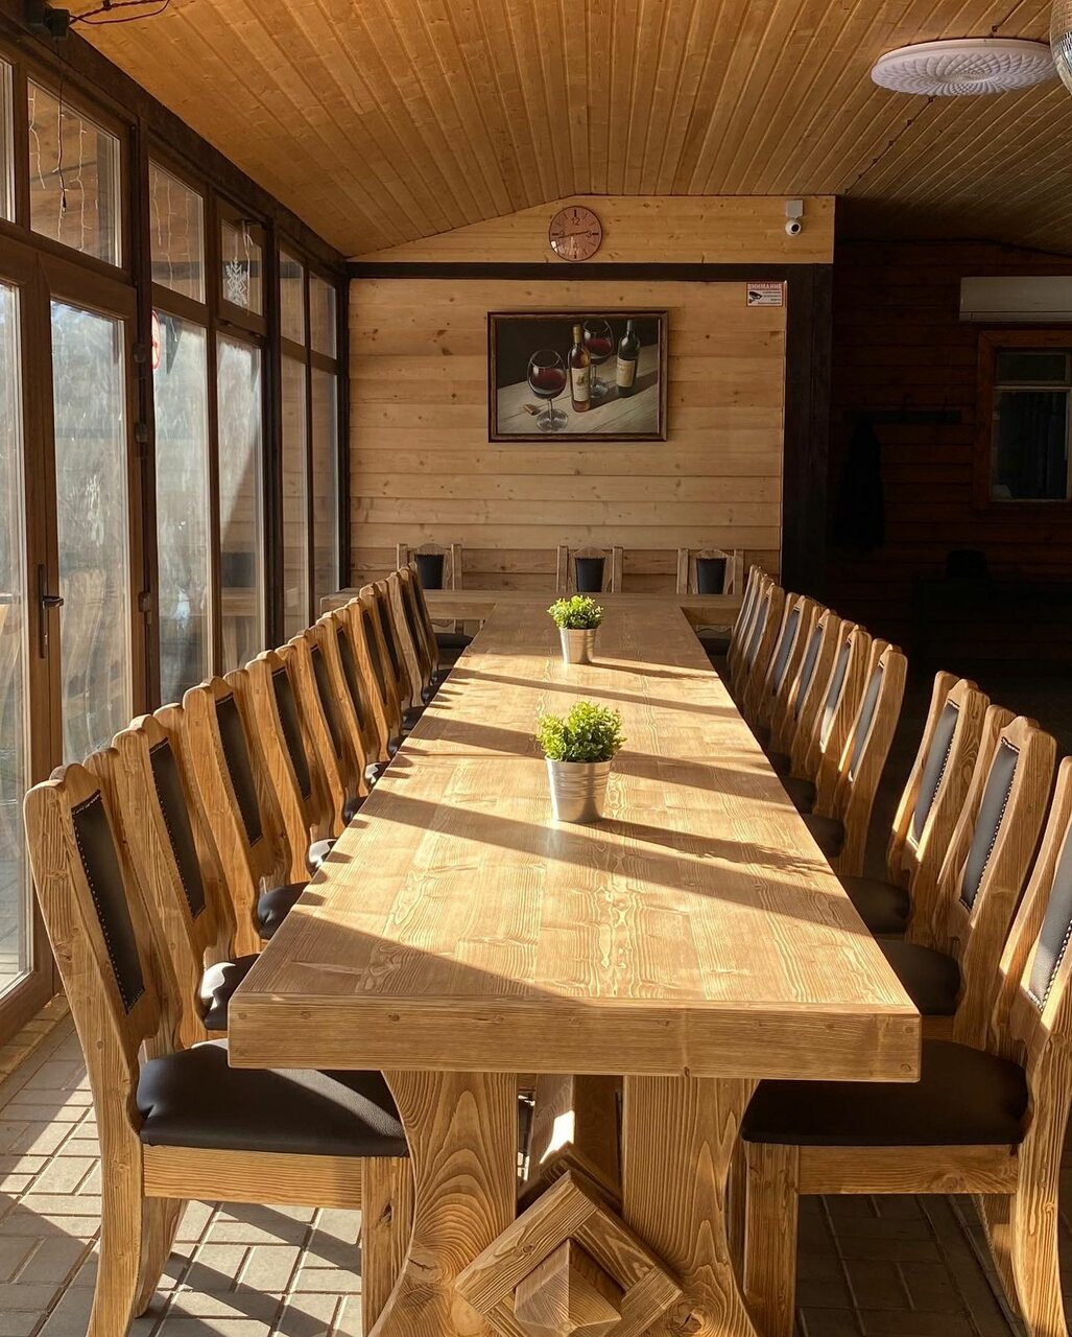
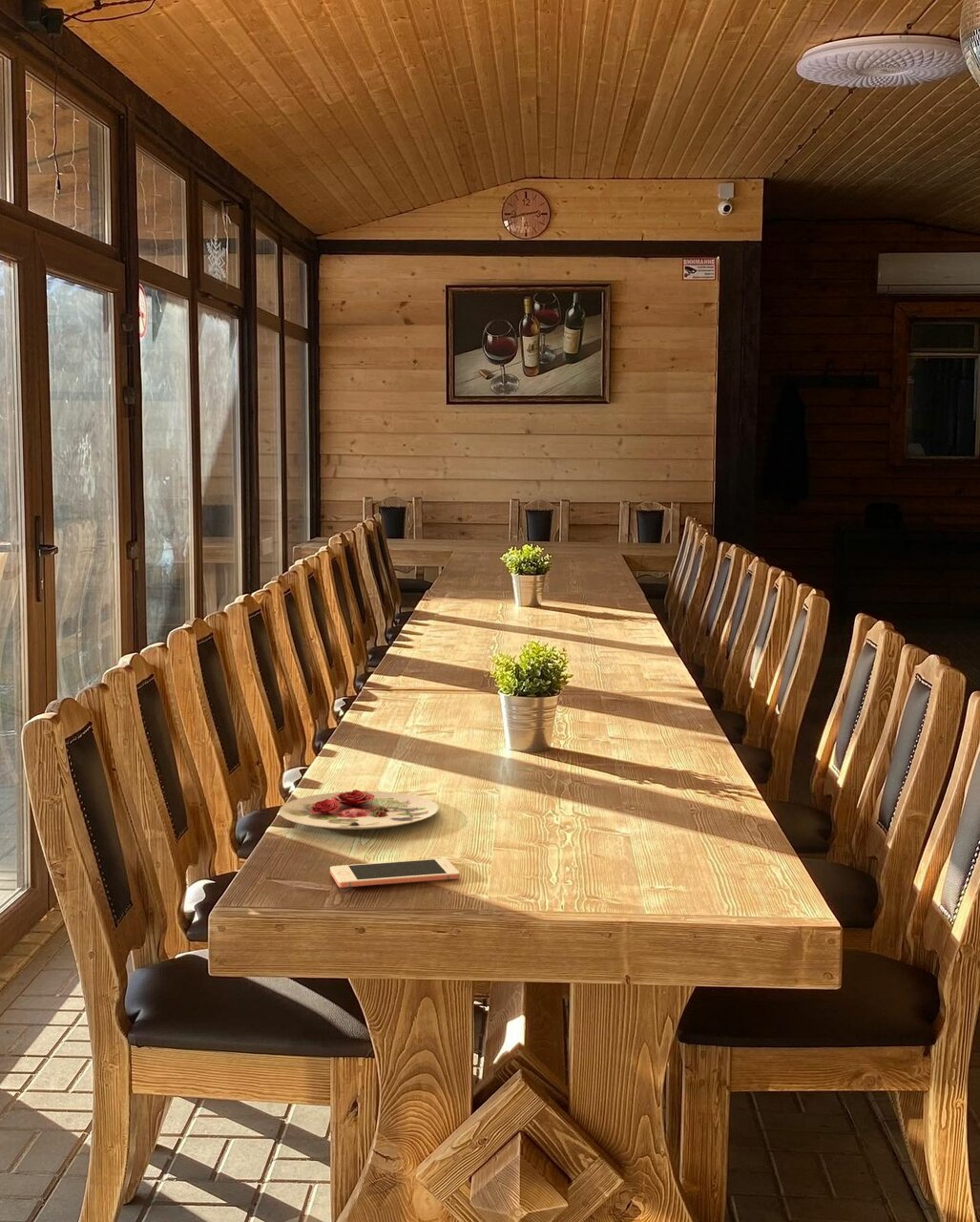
+ plate (359, 808)
+ cell phone (394, 873)
